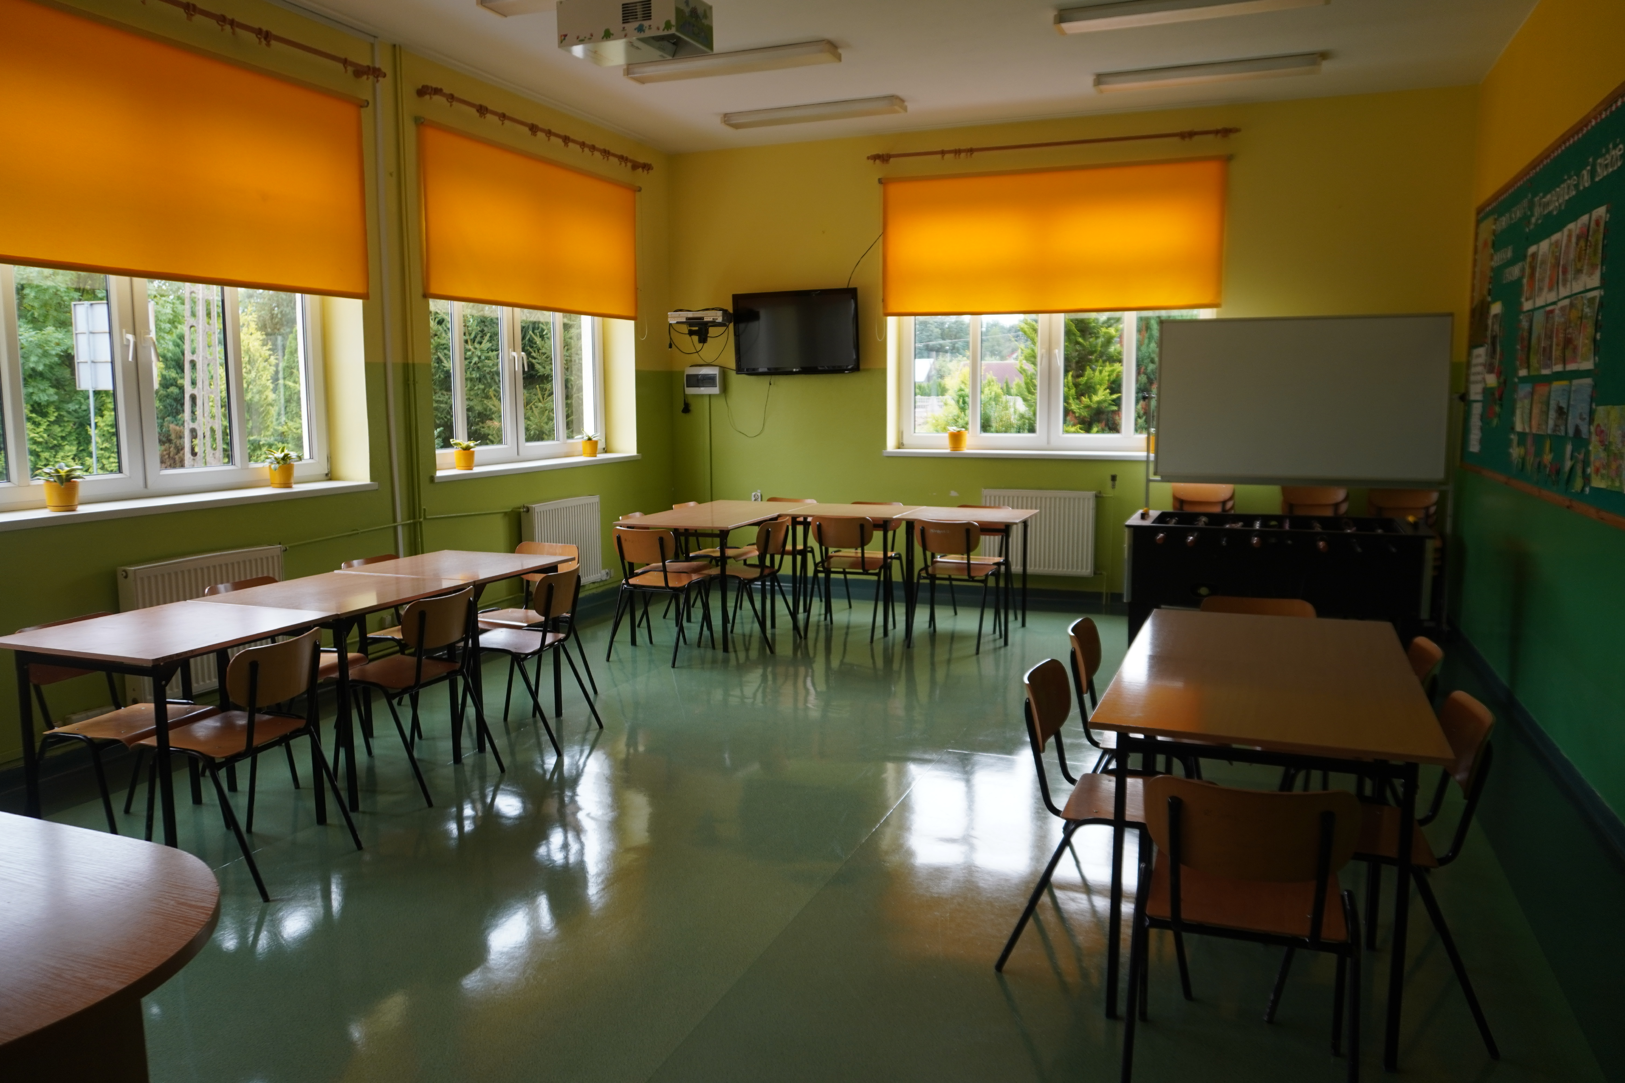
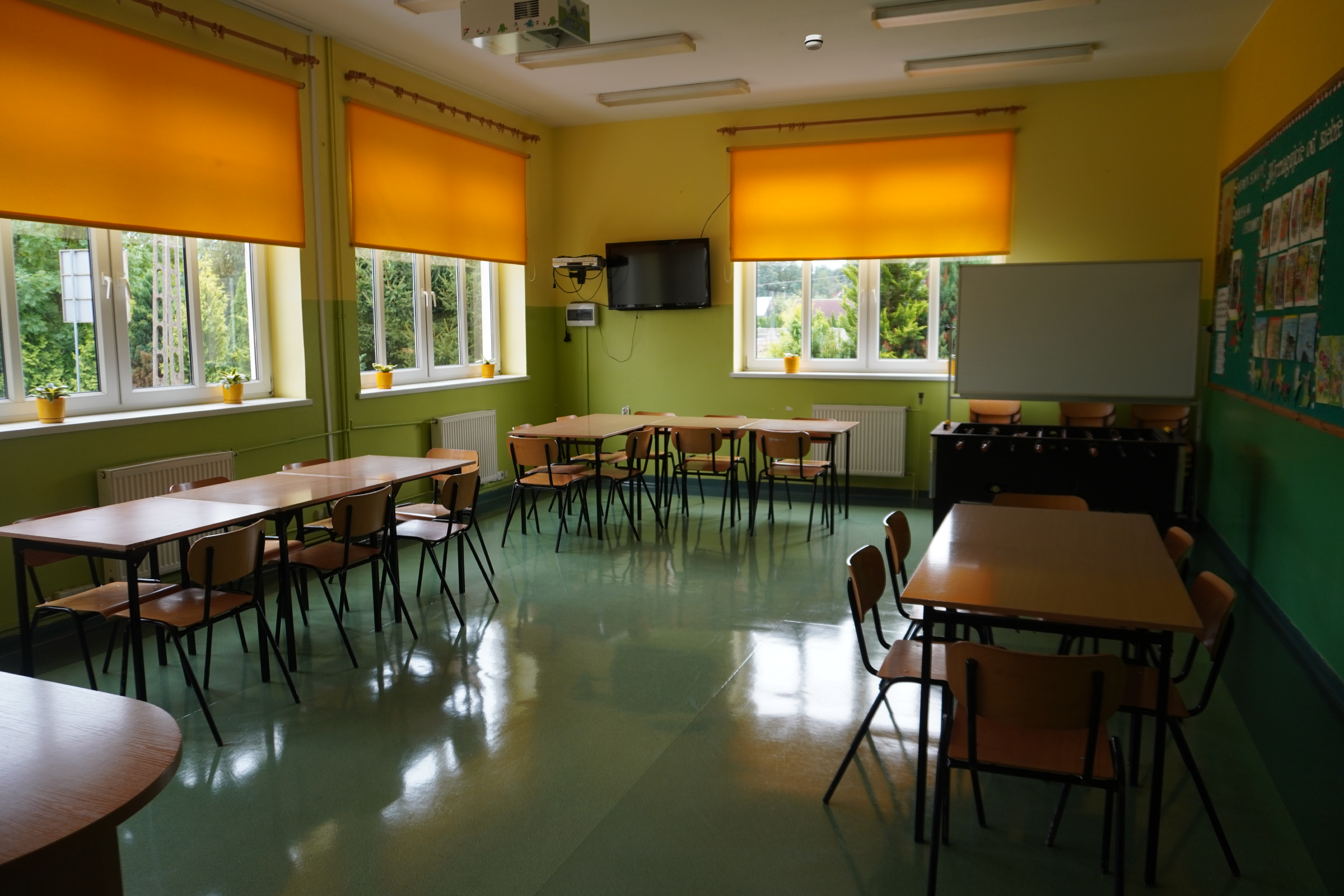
+ smoke detector (814, 42)
